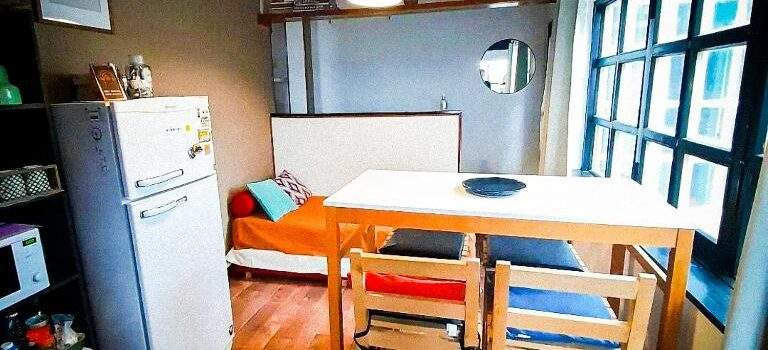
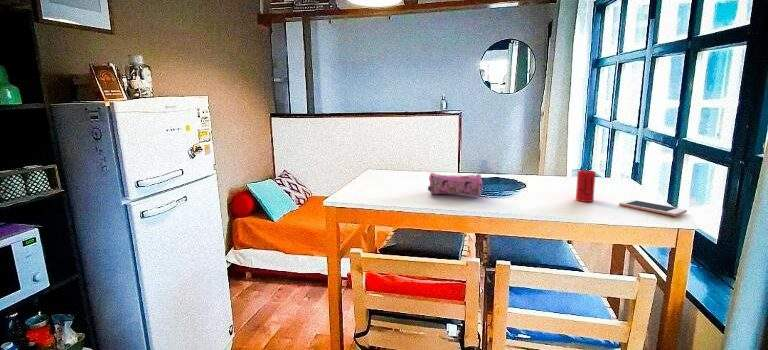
+ cell phone (651, 207)
+ pencil case (455, 184)
+ cup (585, 185)
